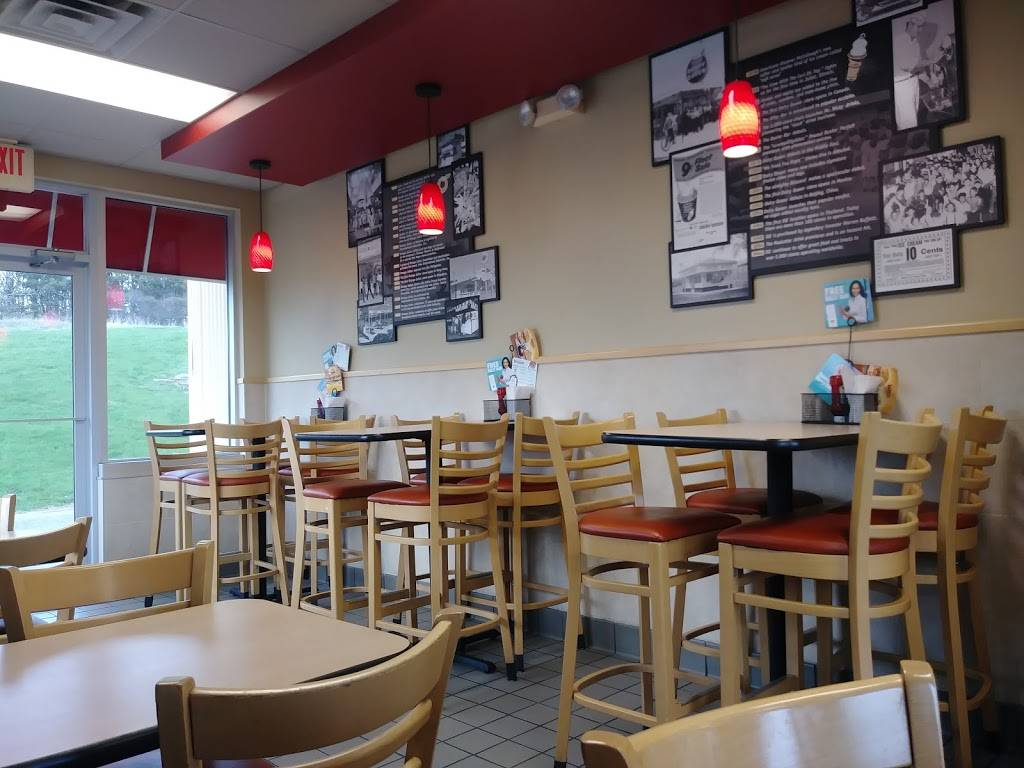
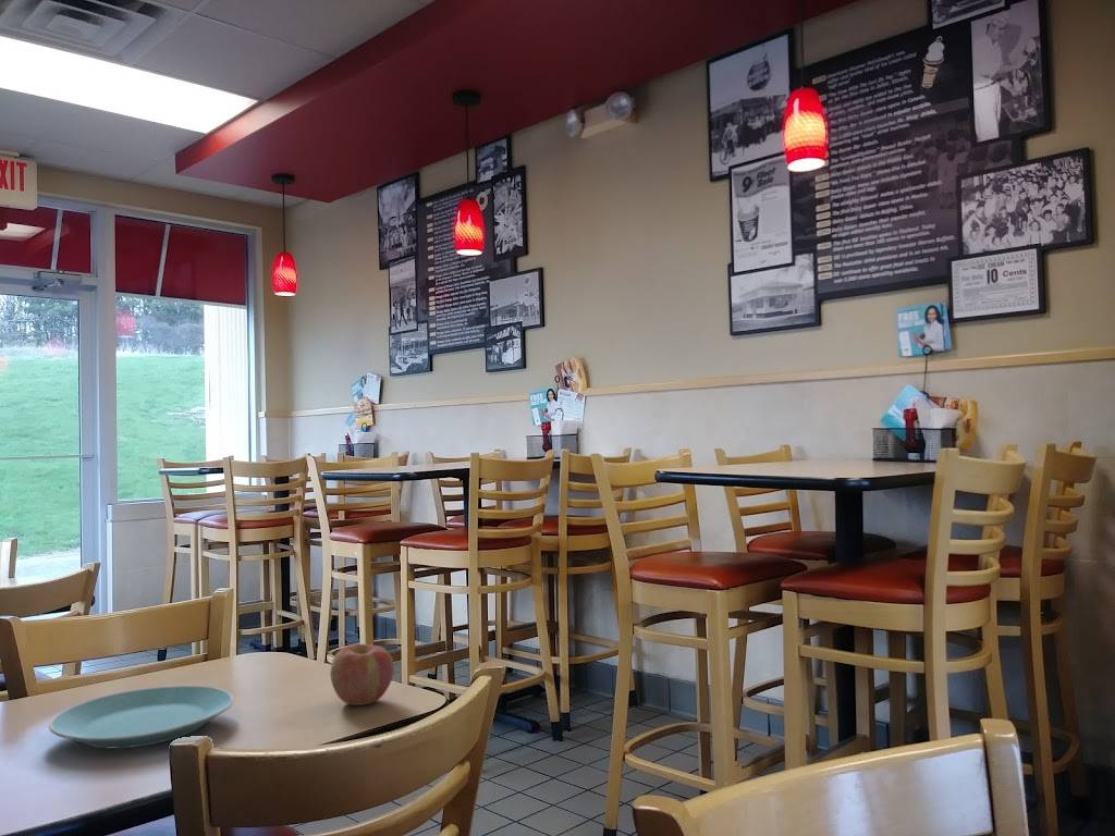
+ apple (360, 674)
+ plate (145, 718)
